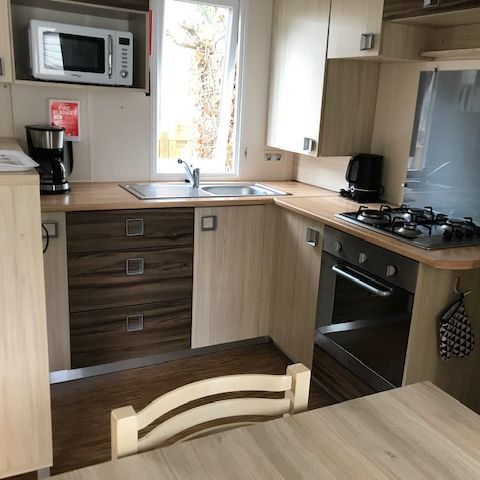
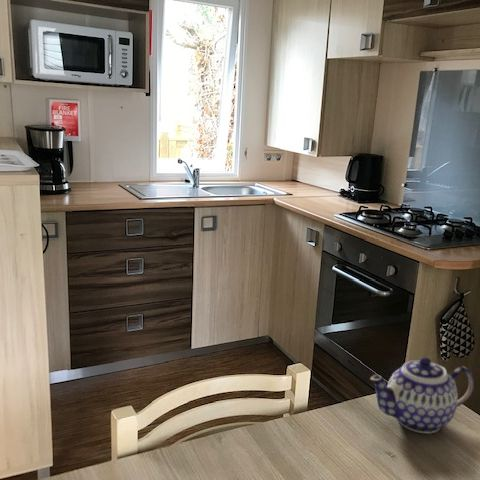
+ teapot (422, 389)
